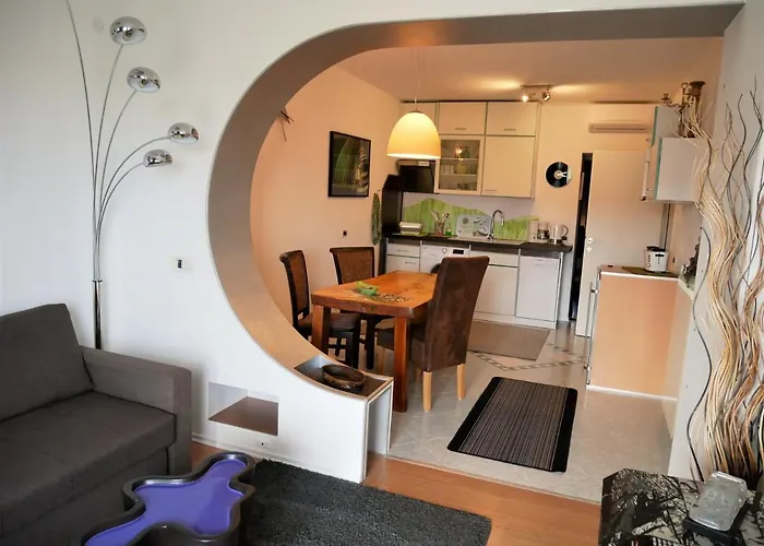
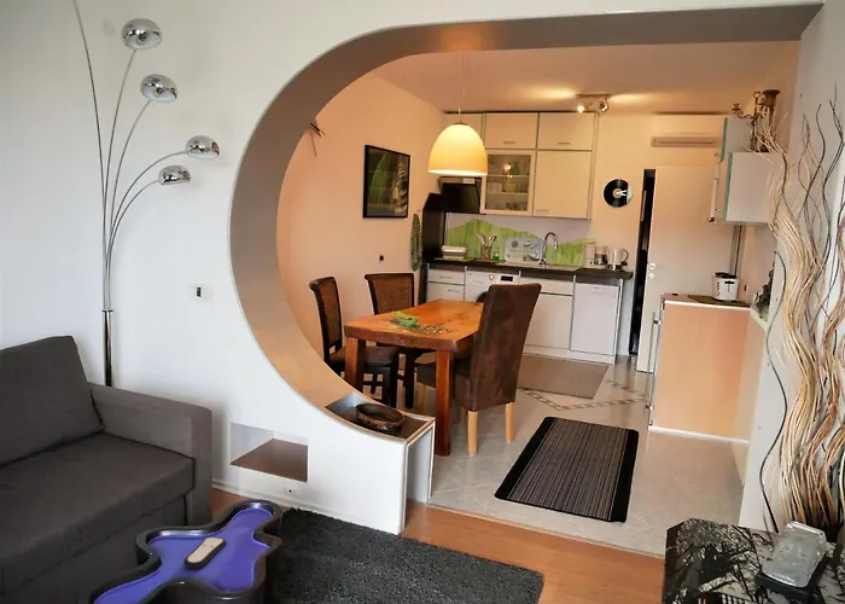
+ remote control (204, 552)
